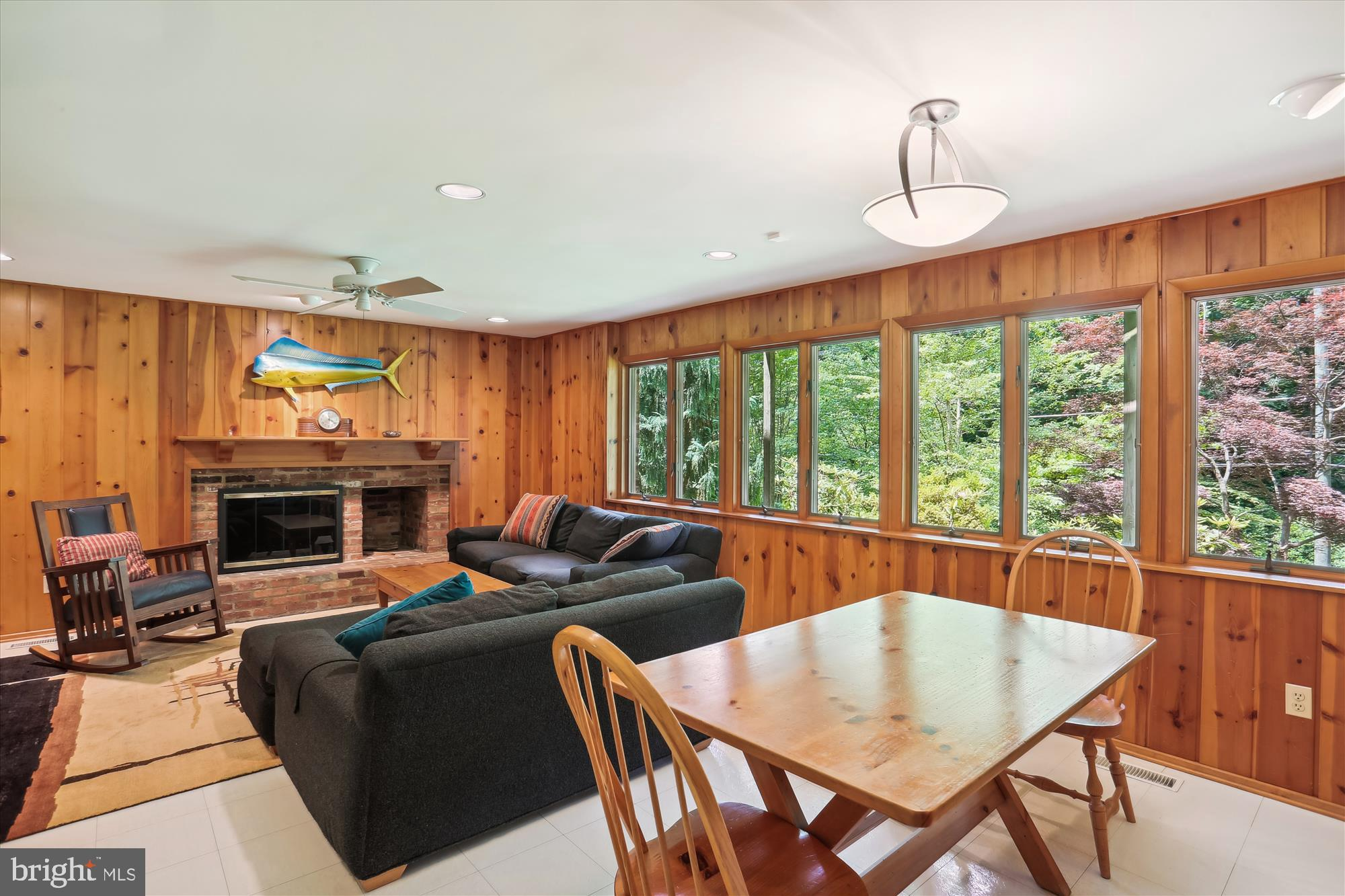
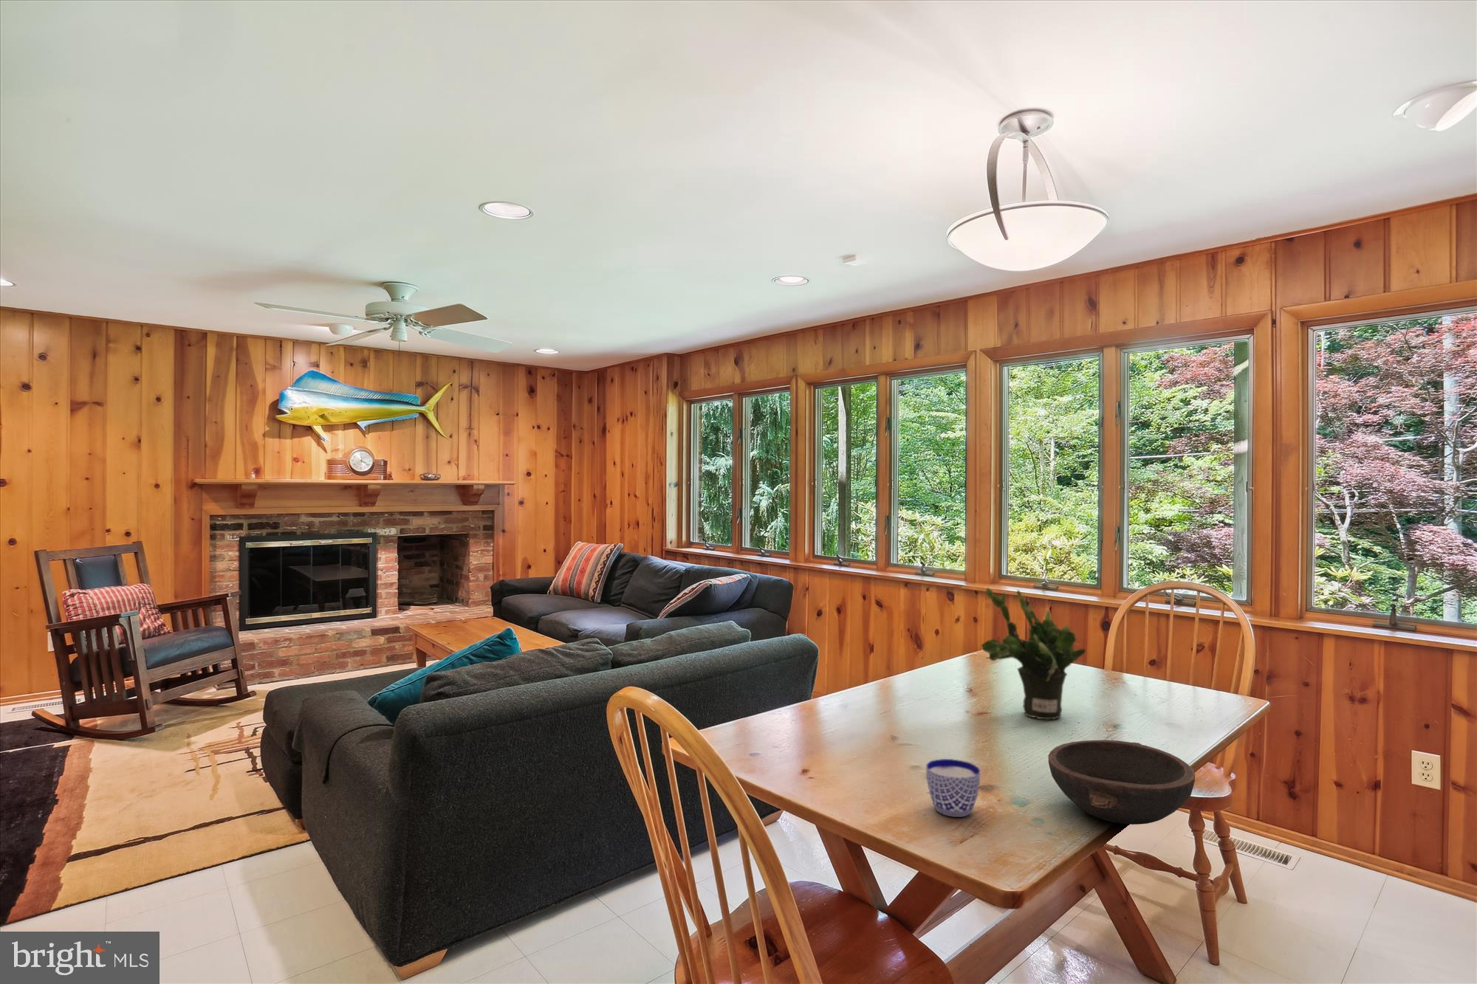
+ cup (958, 786)
+ potted plant (1022, 653)
+ bowl (1119, 785)
